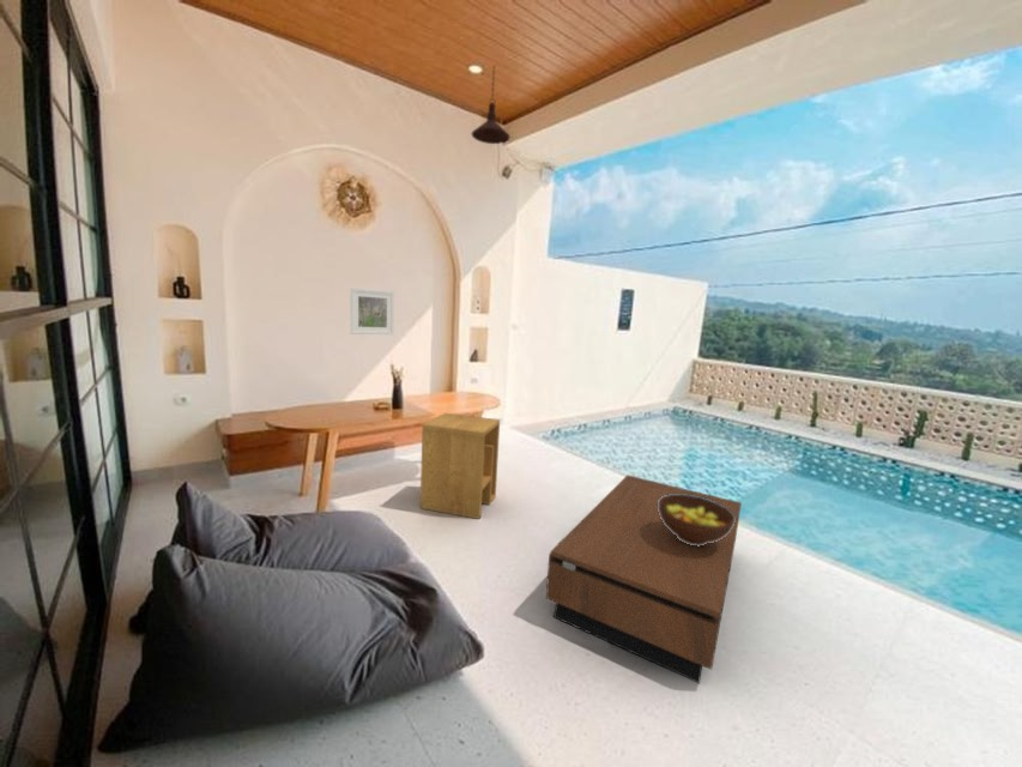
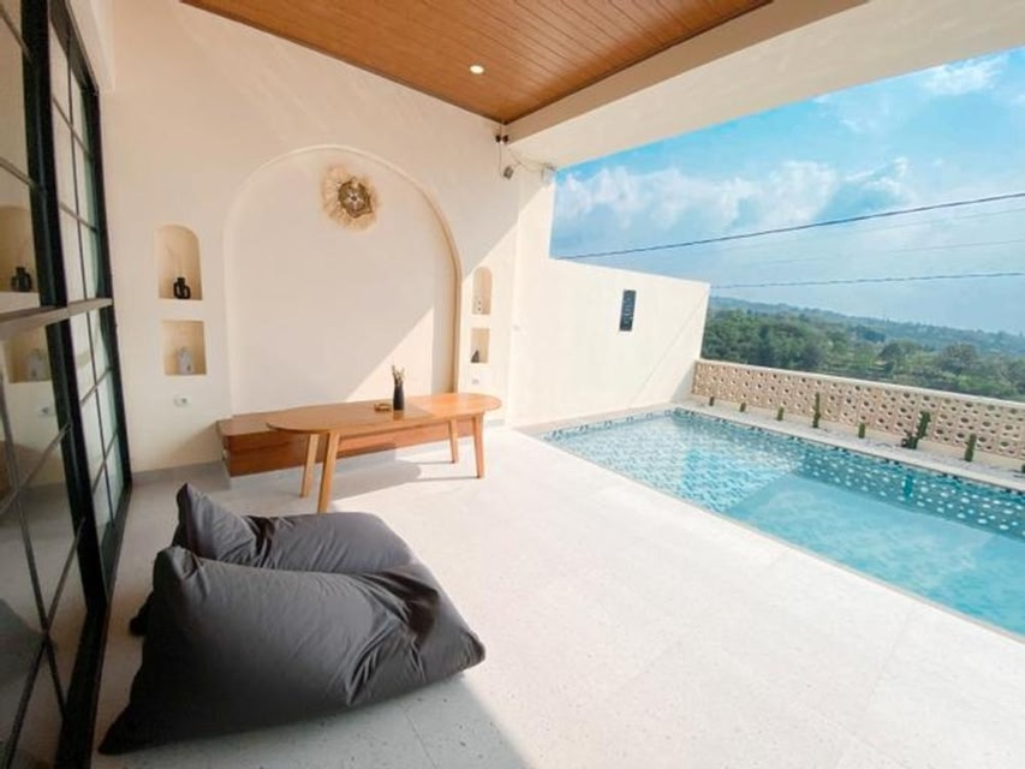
- pendant light (491, 102)
- coffee table (654, 551)
- fruit bowl (693, 523)
- side table (460, 463)
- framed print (373, 312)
